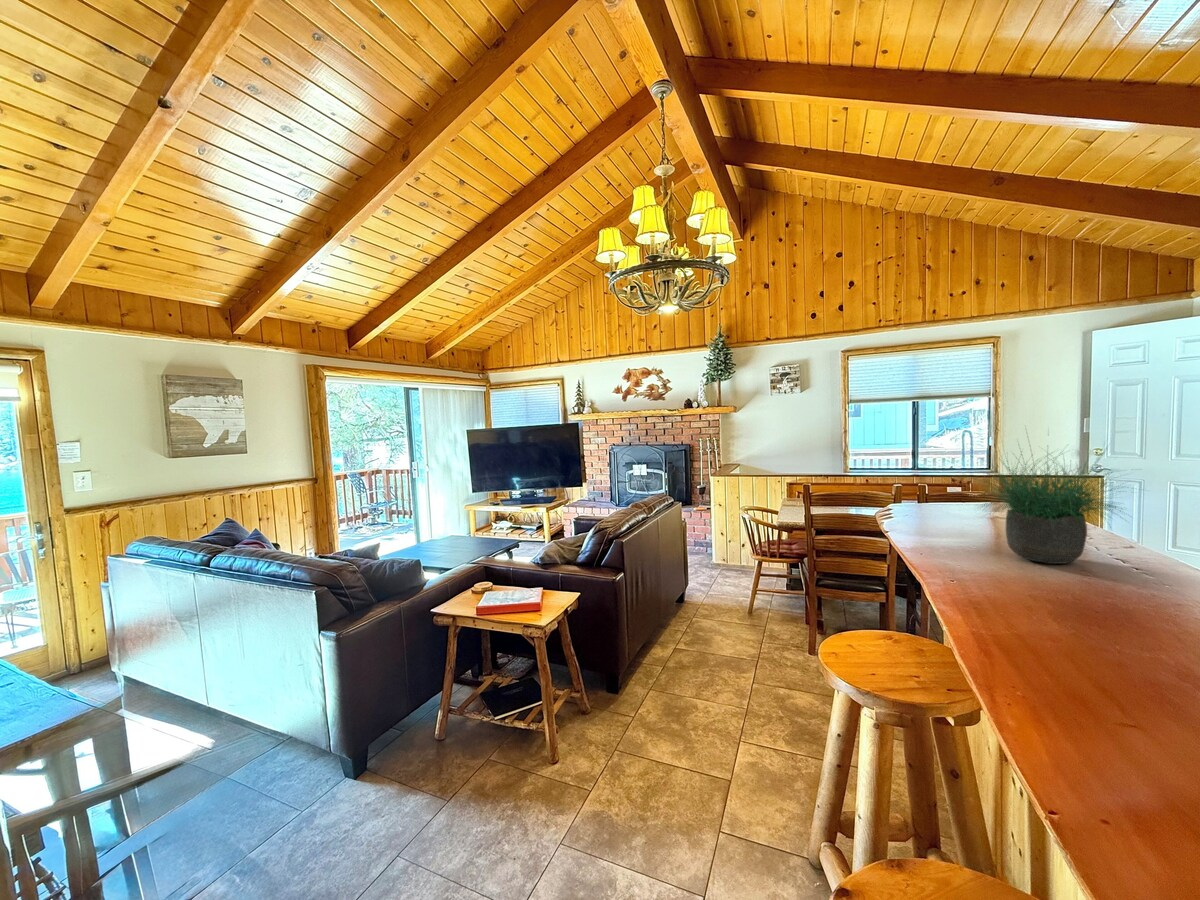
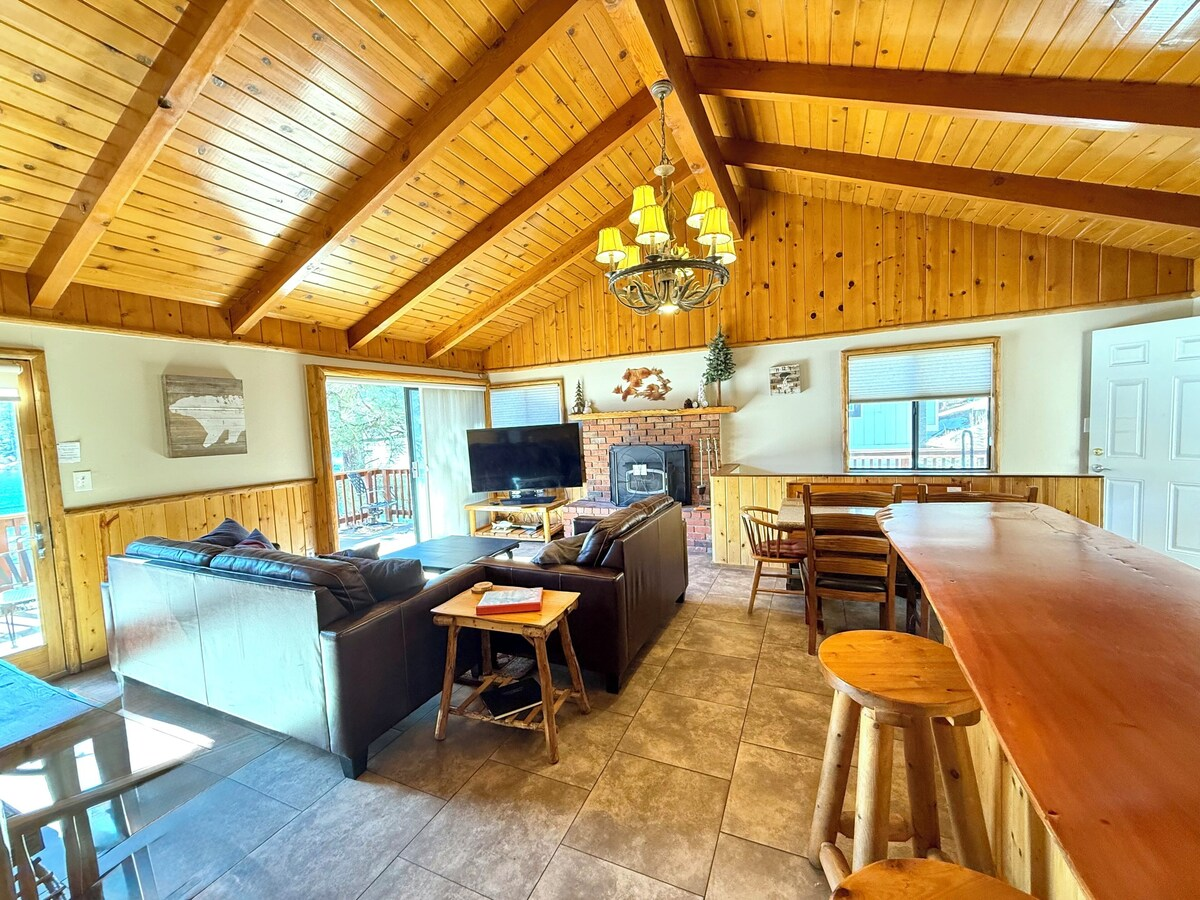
- potted plant (1046, 492)
